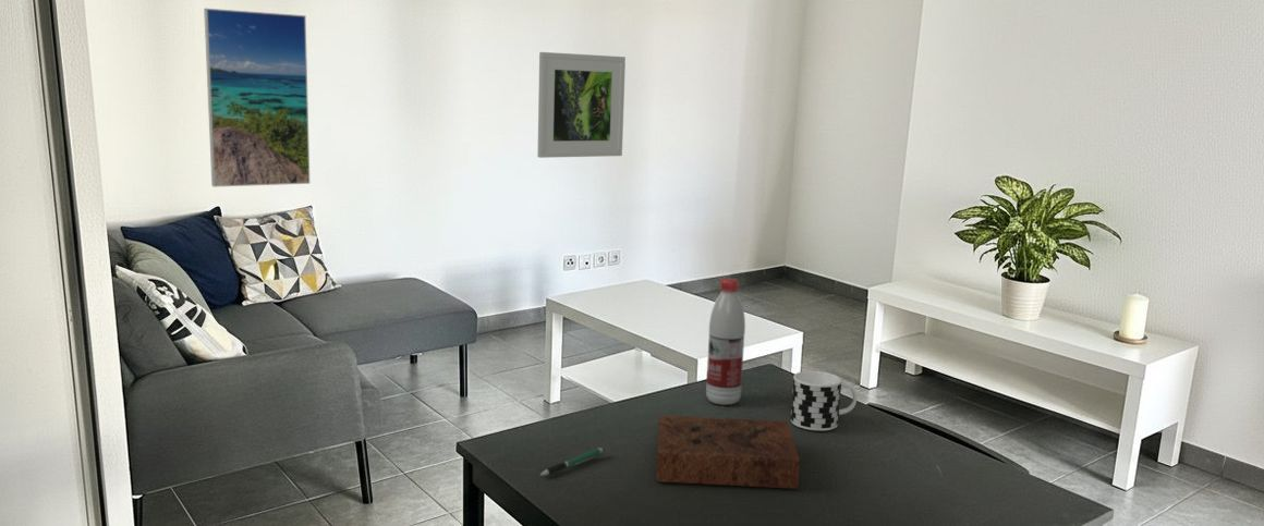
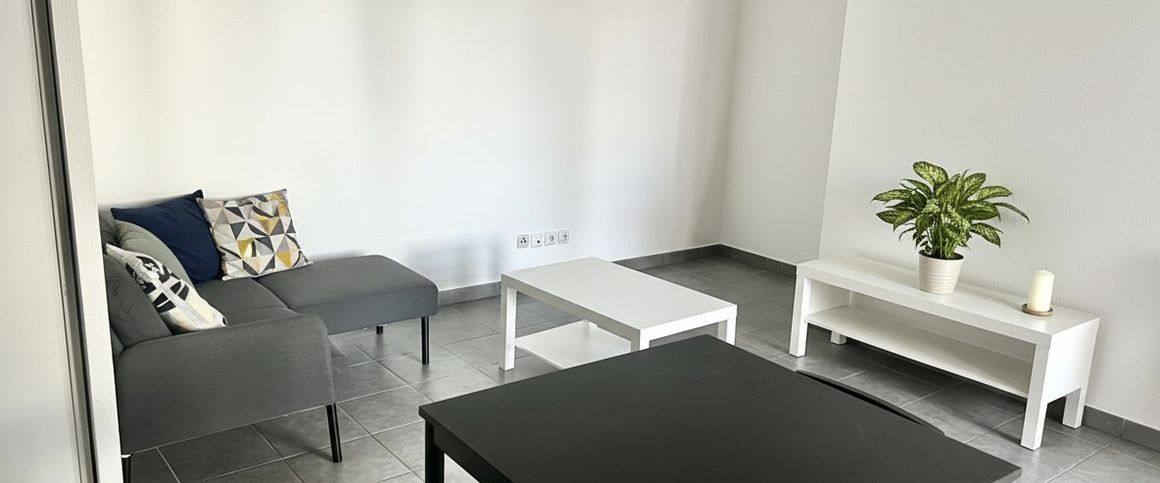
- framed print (582, 106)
- book (725, 450)
- cup (824, 401)
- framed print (258, 99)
- pen (572, 461)
- water bottle (726, 340)
